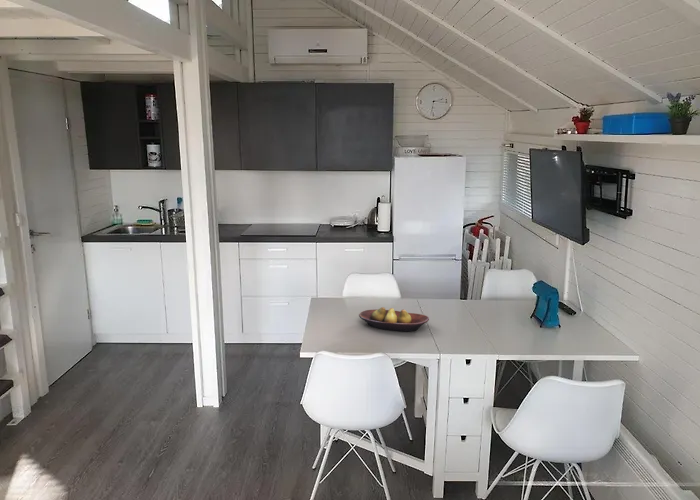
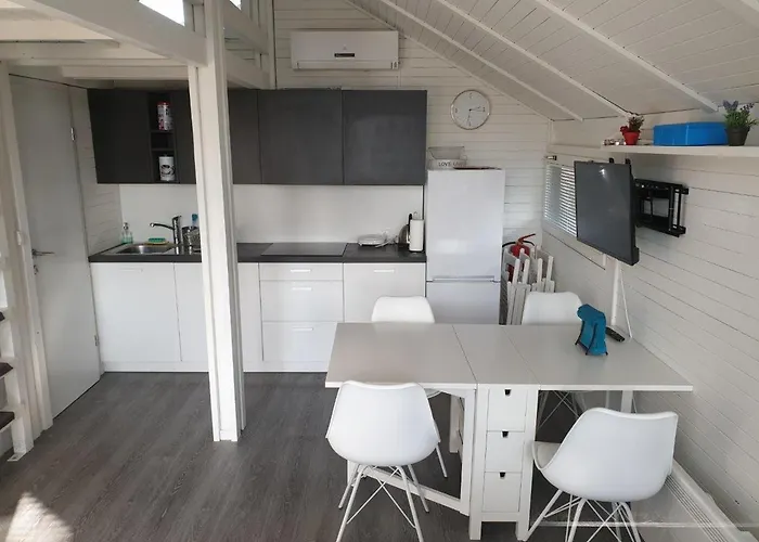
- fruit bowl (393, 317)
